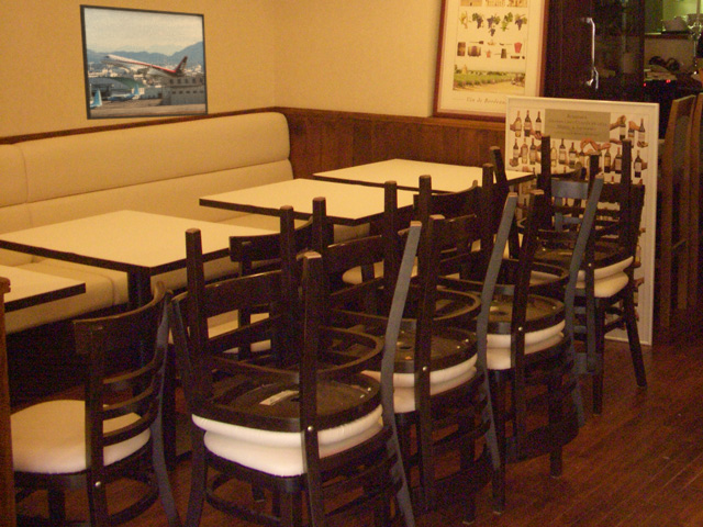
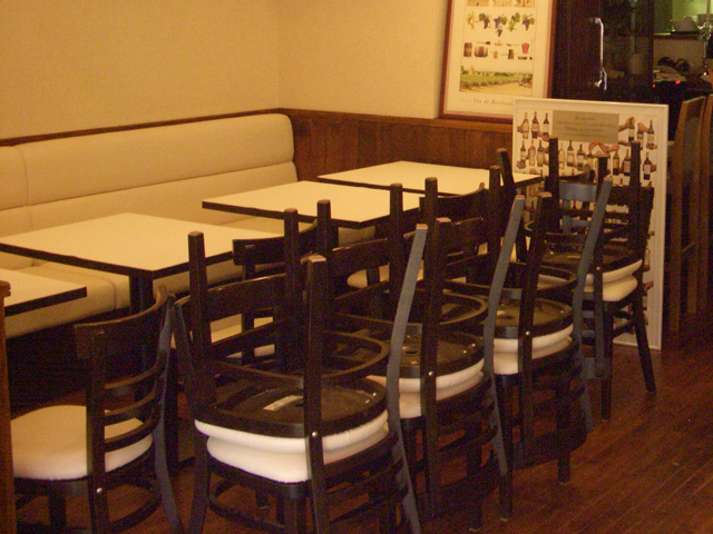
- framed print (148, 64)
